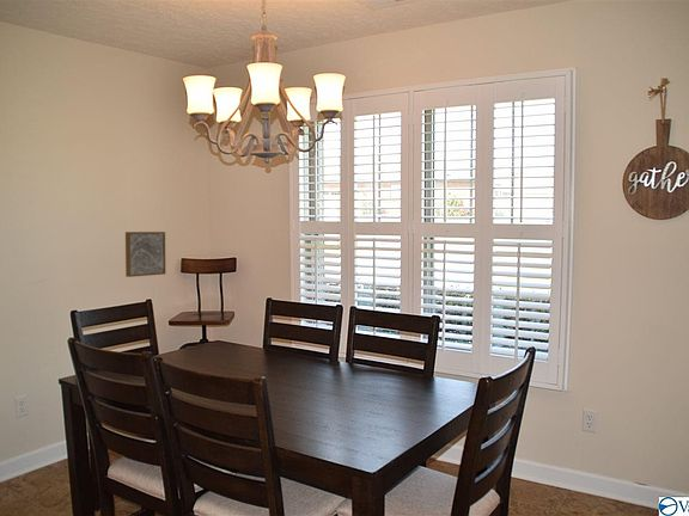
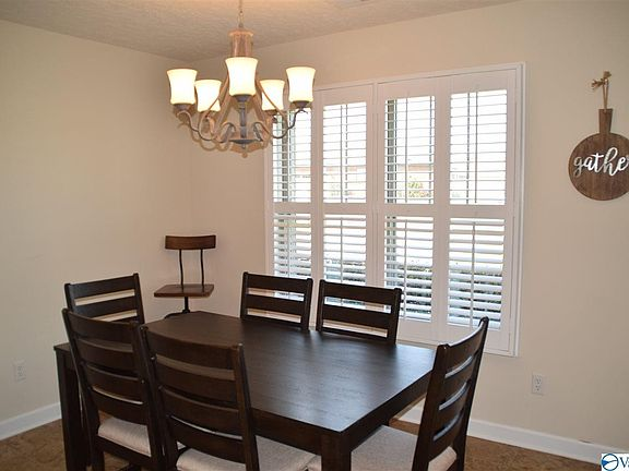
- wall art (146, 253)
